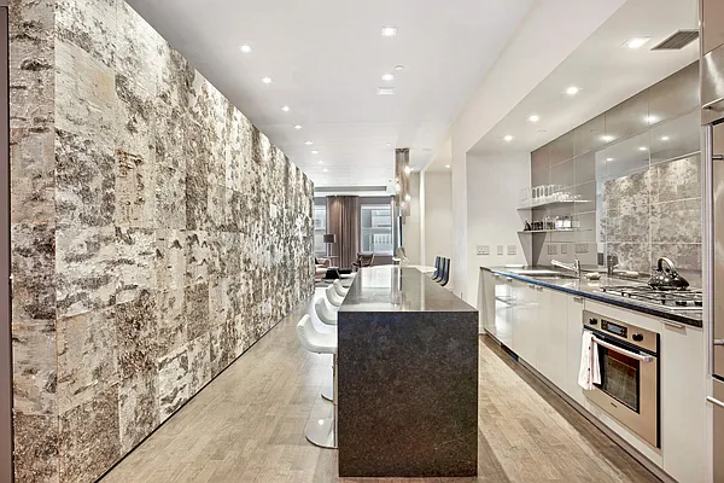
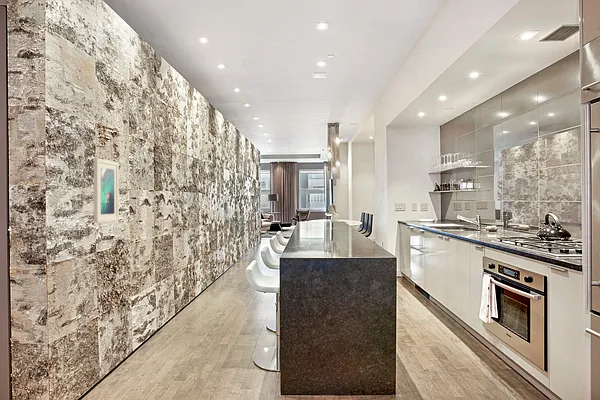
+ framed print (106, 191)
